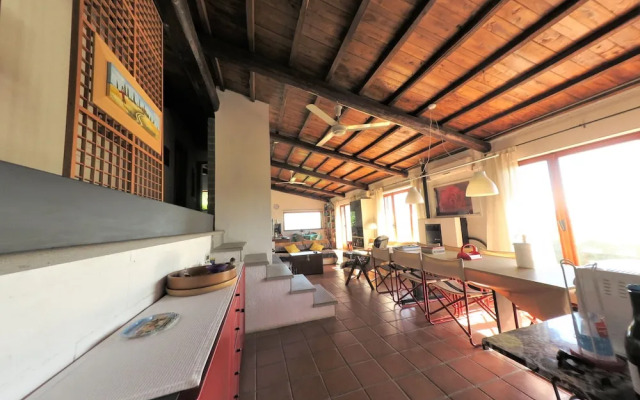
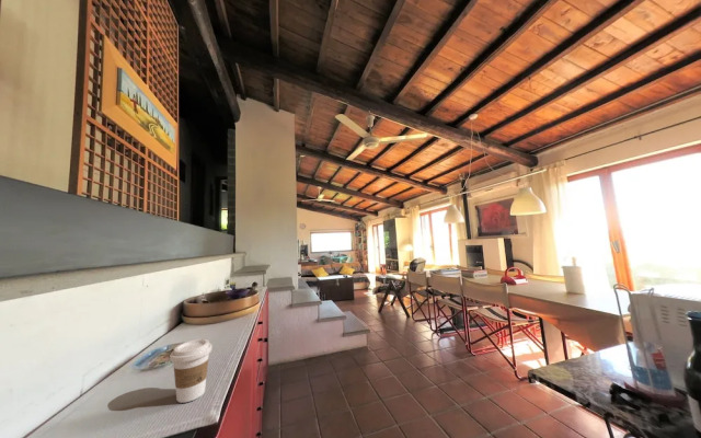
+ coffee cup (191, 369)
